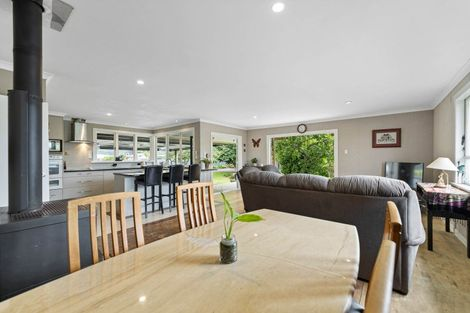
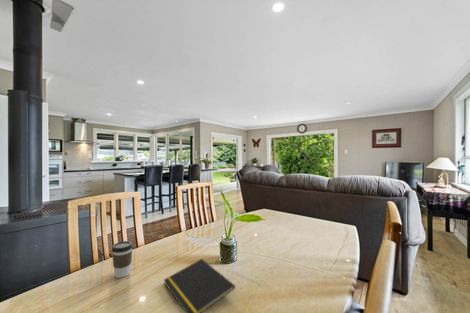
+ notepad (197, 283)
+ coffee cup (122, 259)
